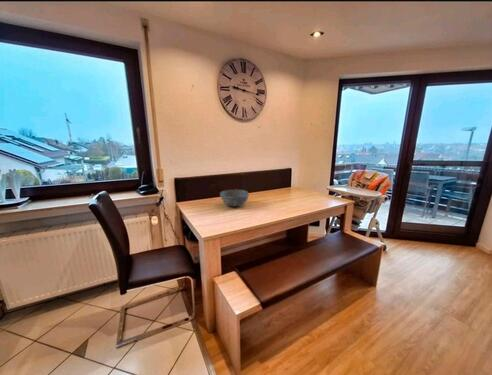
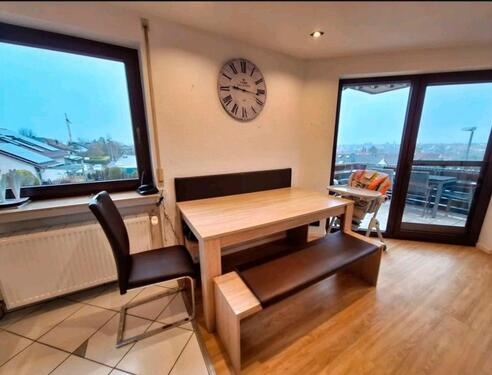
- bowl (234, 199)
